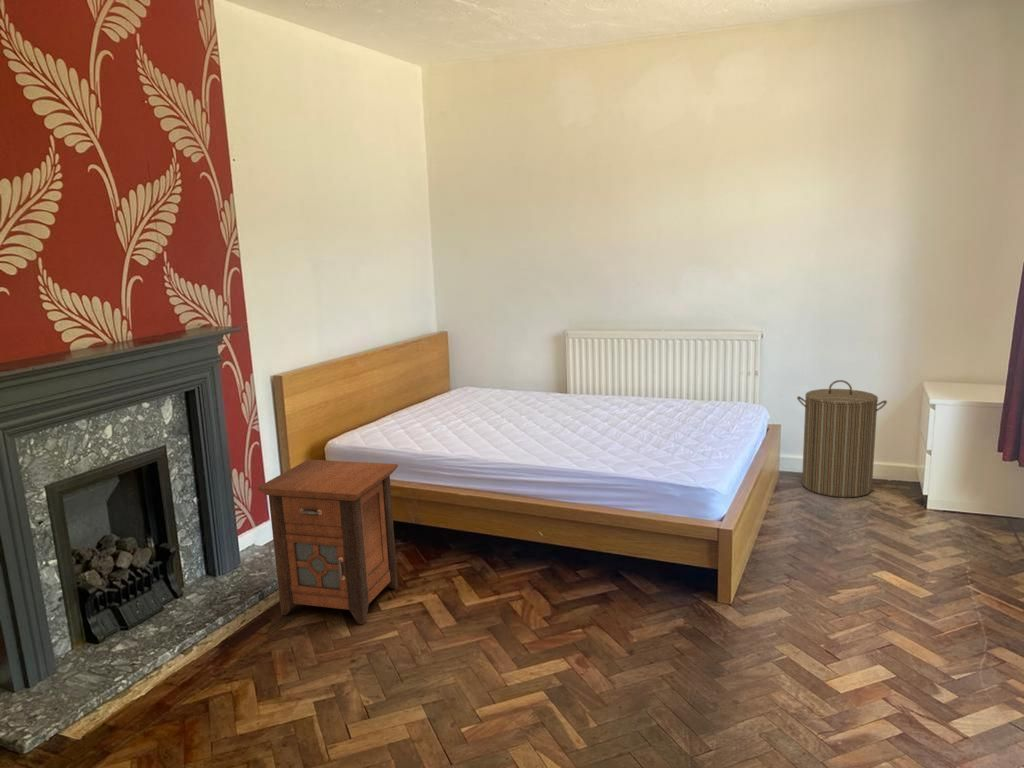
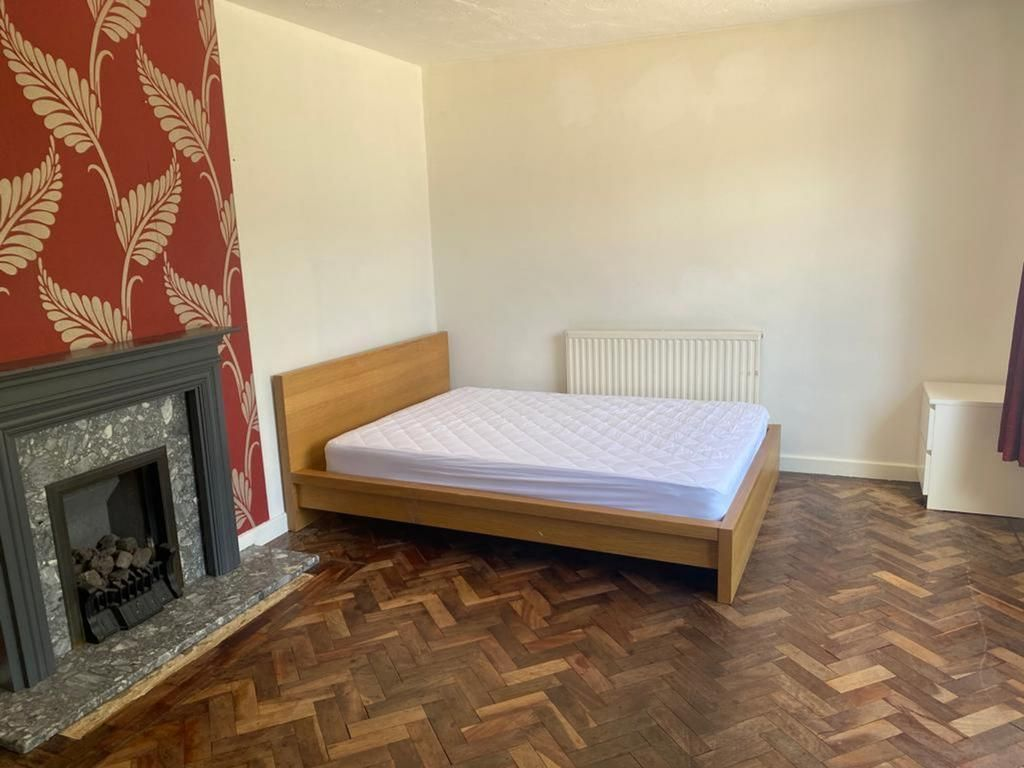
- nightstand (336, 539)
- laundry hamper (839, 434)
